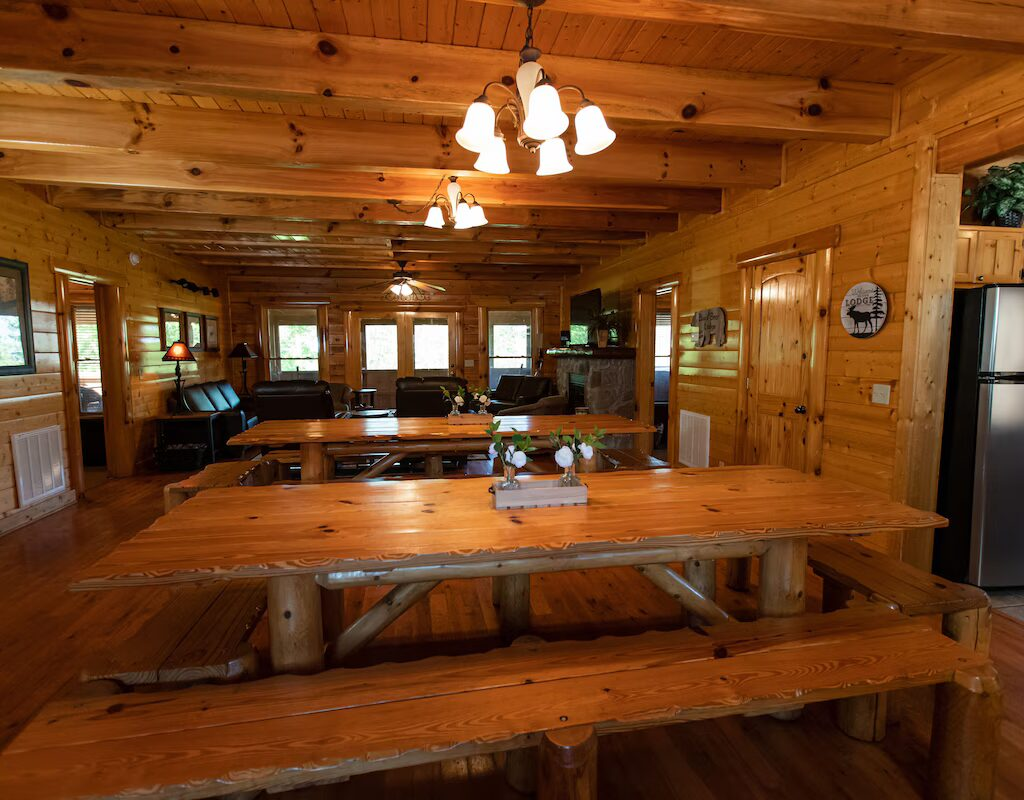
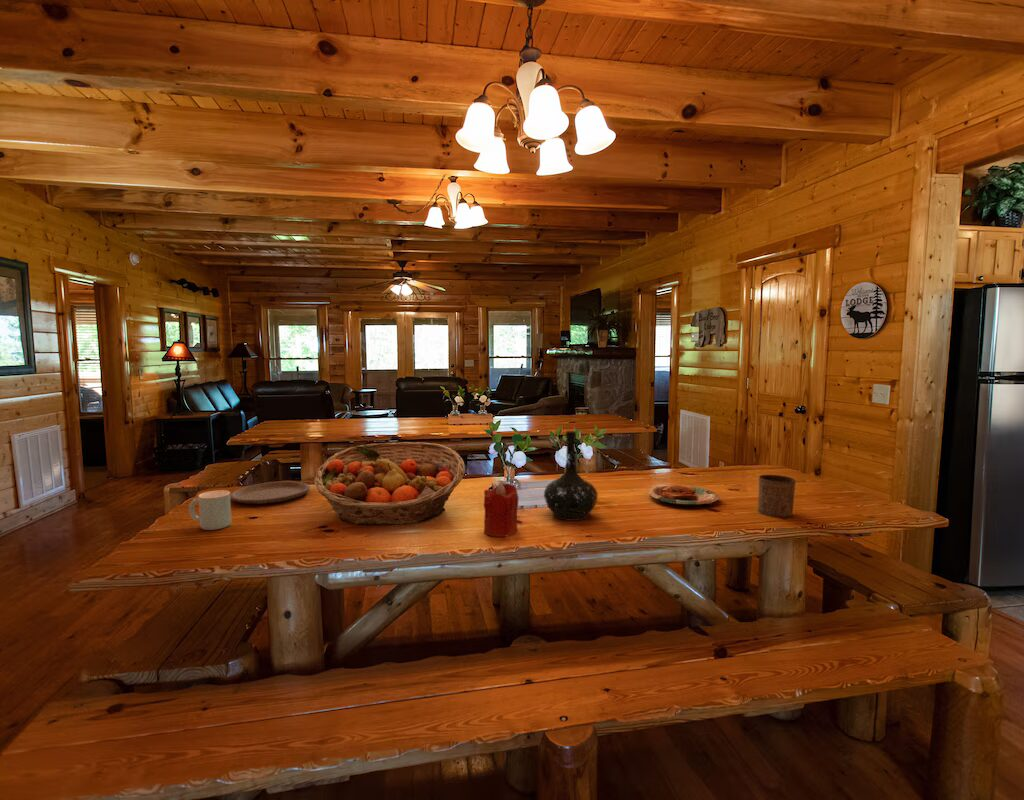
+ fruit basket (391, 481)
+ plate (683, 495)
+ bottle (570, 474)
+ mug (209, 510)
+ candle (501, 507)
+ cup (776, 495)
+ plate (271, 492)
